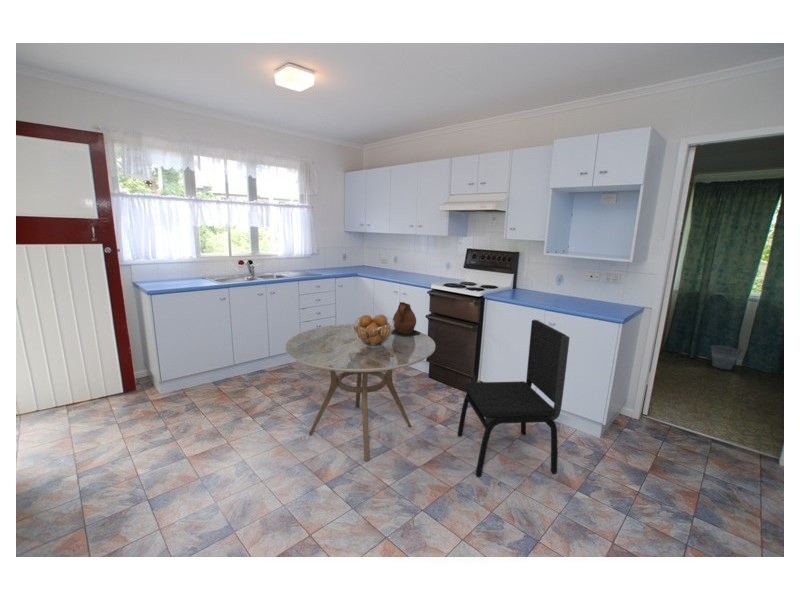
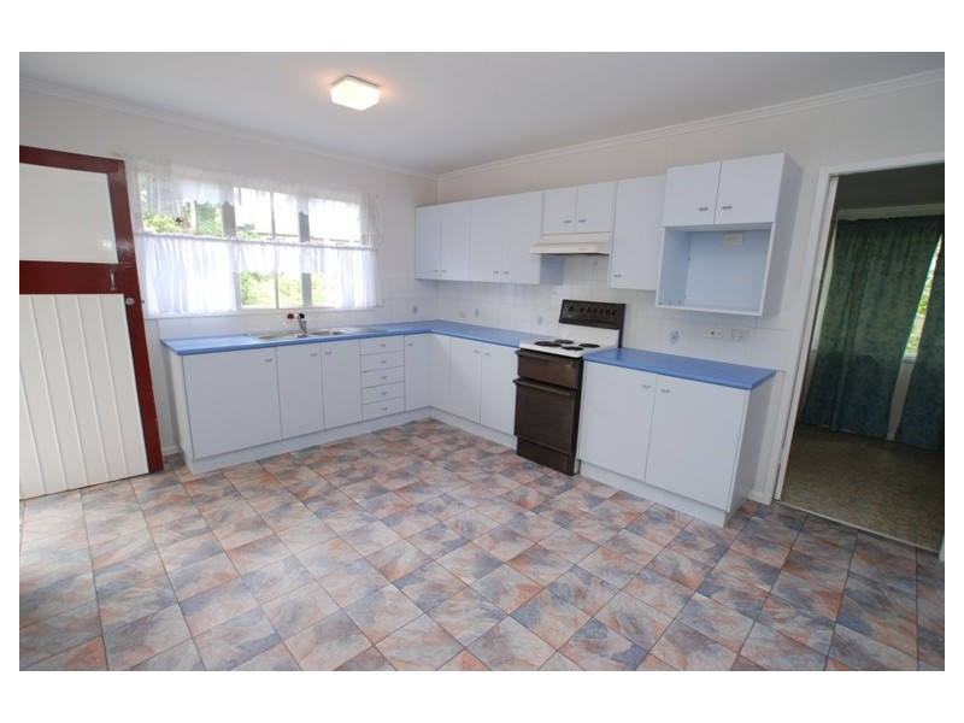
- dining table (361, 387)
- ceramic pitcher (403, 316)
- fruit basket (373, 329)
- bucket (724, 352)
- dining chair (508, 391)
